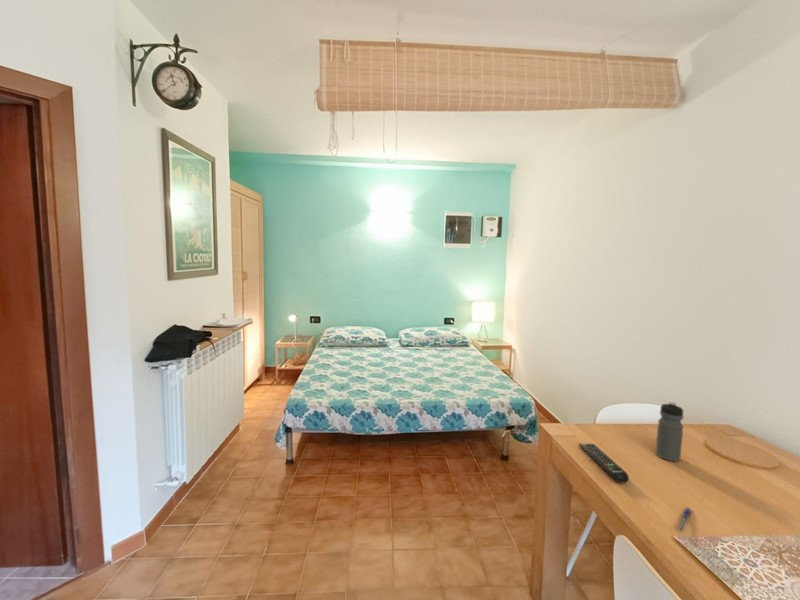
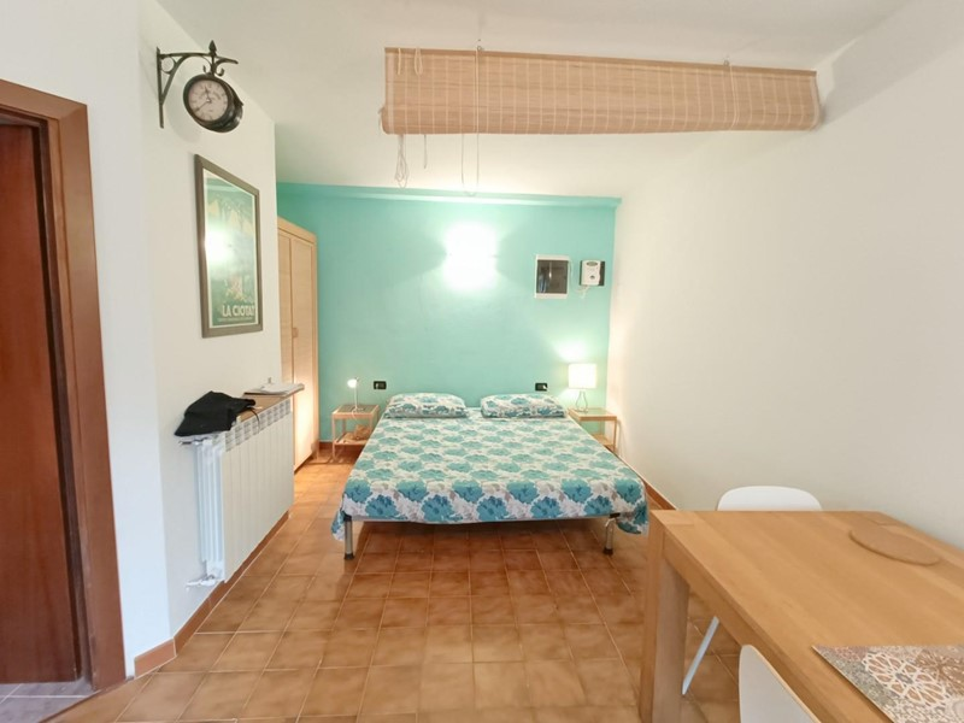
- pen (684, 518)
- remote control (601, 459)
- water bottle (670, 429)
